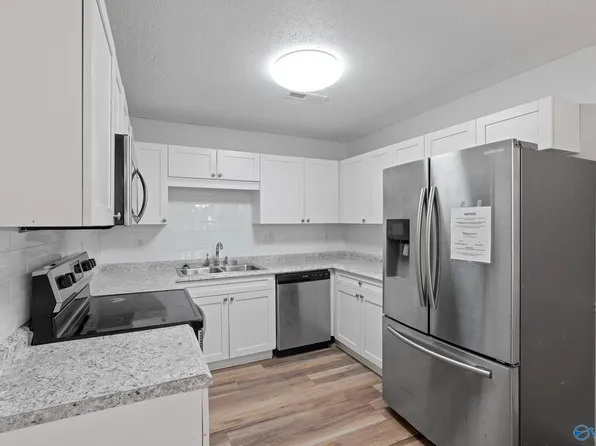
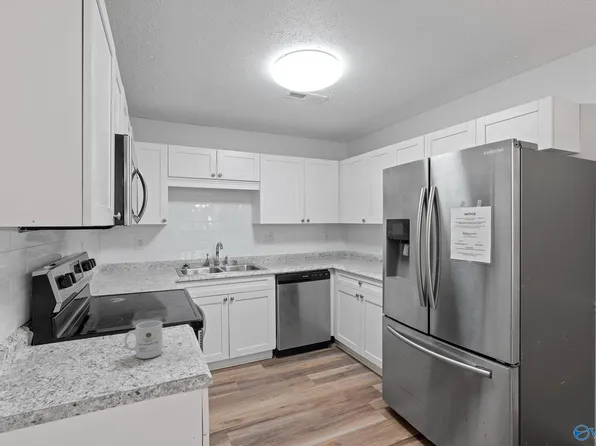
+ mug (143, 339)
